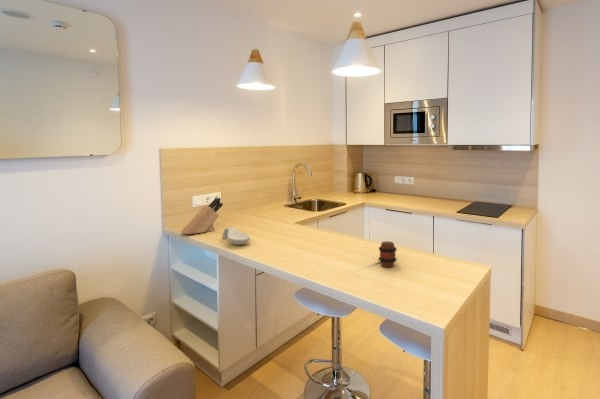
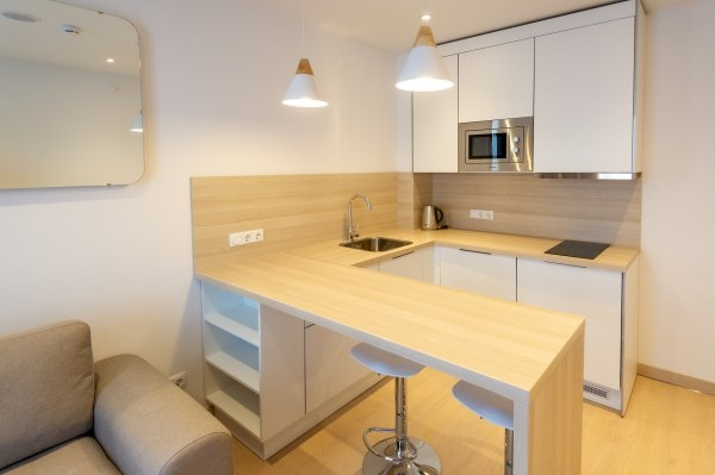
- spoon rest (234, 235)
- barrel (387, 254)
- knife block (202, 214)
